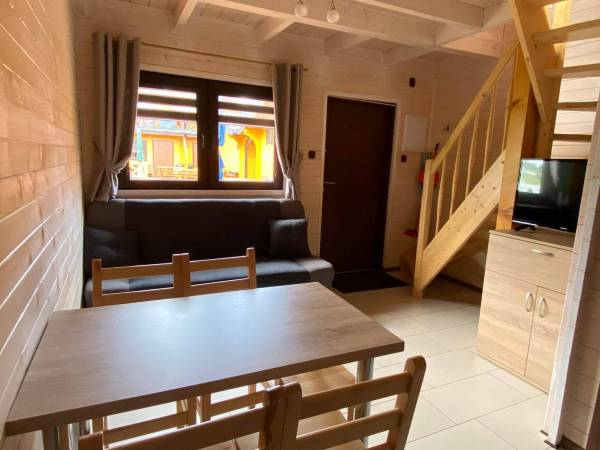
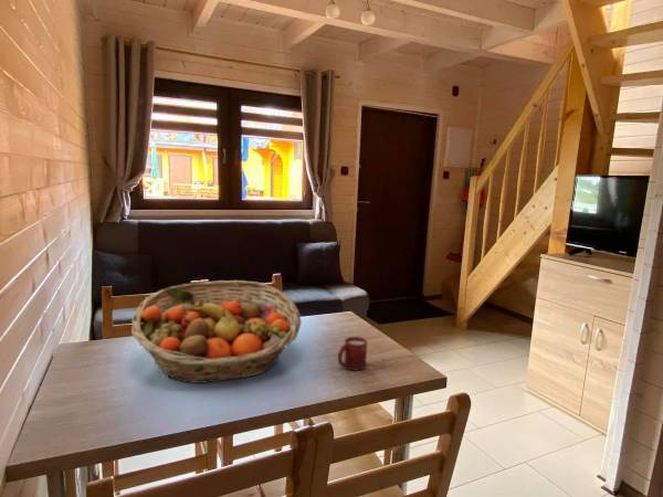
+ cup (351, 353)
+ fruit basket (220, 327)
